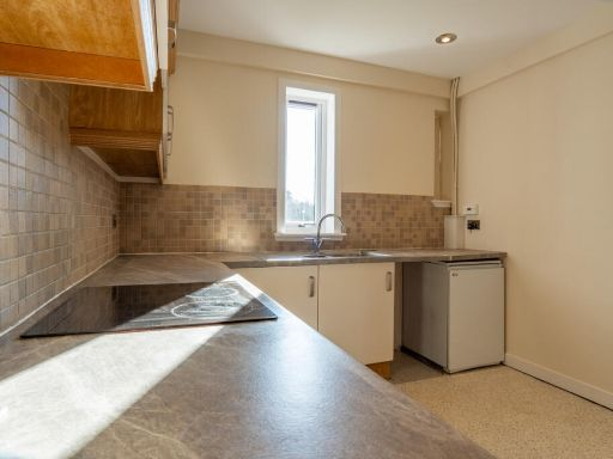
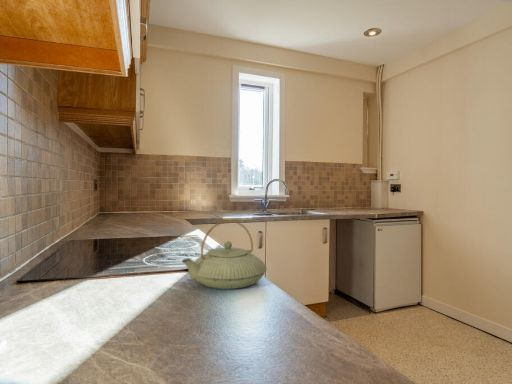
+ teapot (223, 251)
